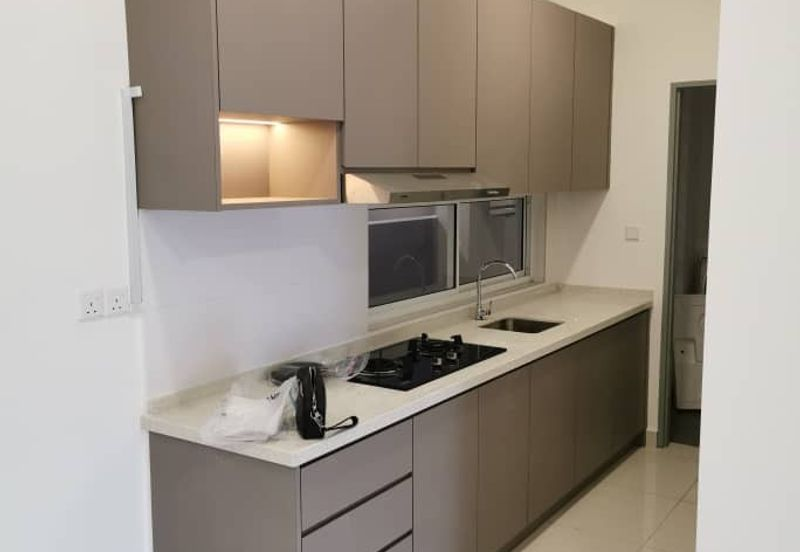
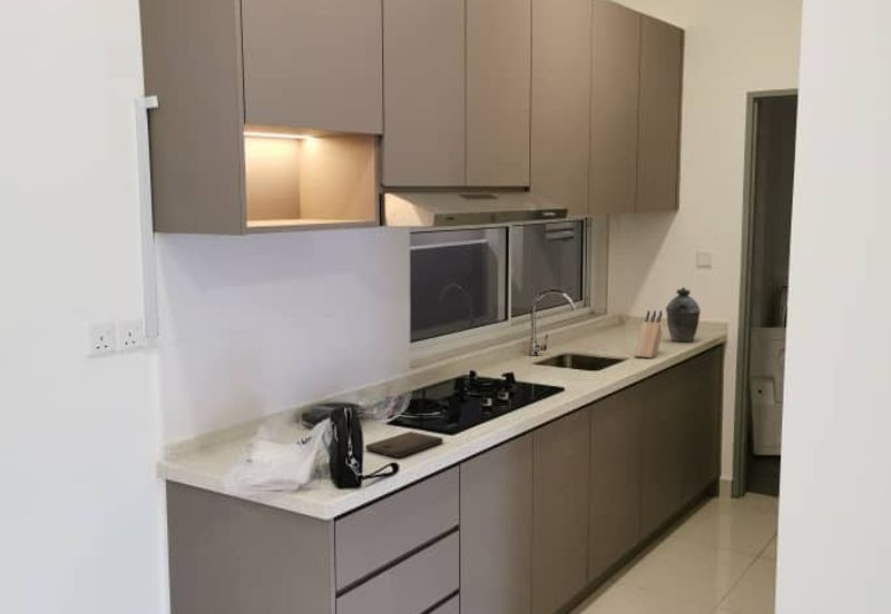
+ kettle (683, 314)
+ knife block (648, 333)
+ cutting board (404, 443)
